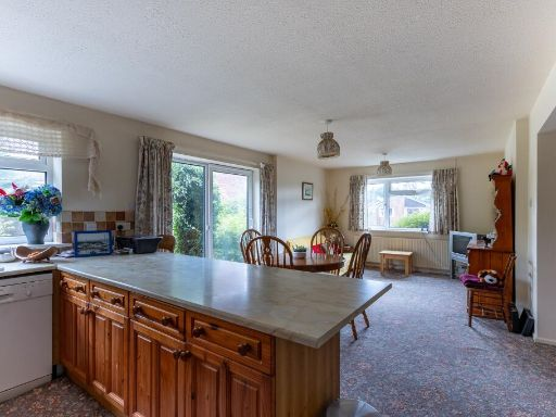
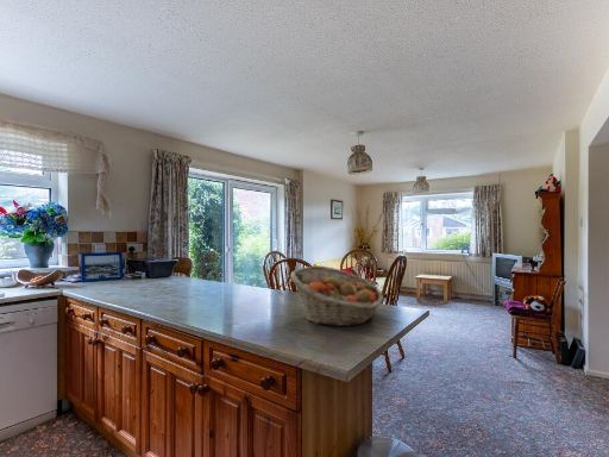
+ fruit basket (337, 292)
